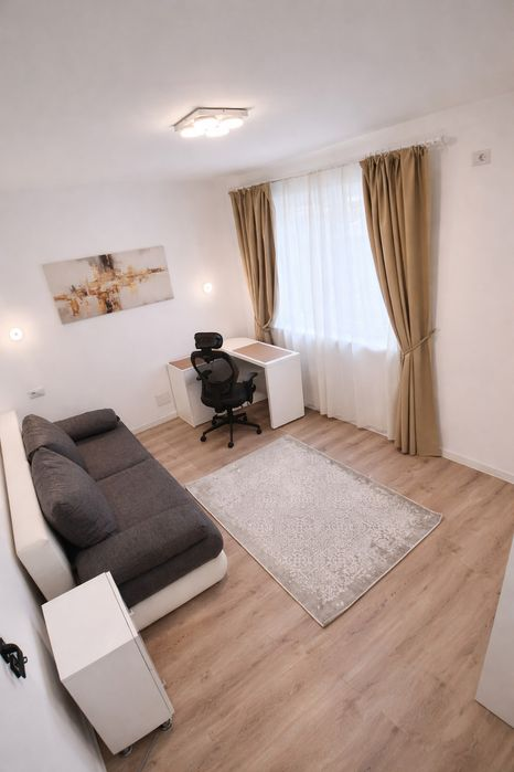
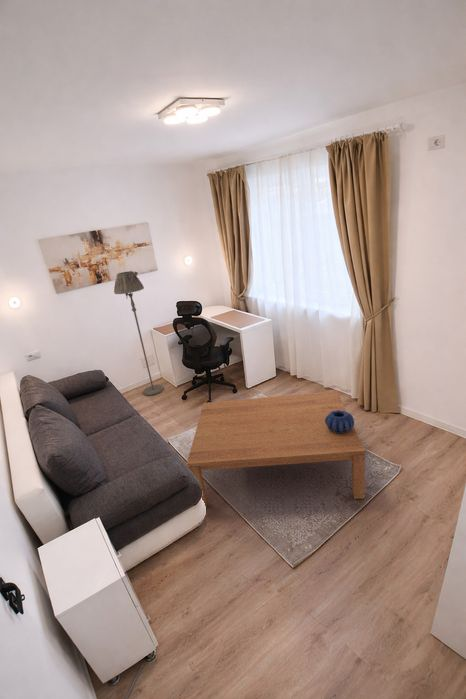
+ decorative bowl (339, 420)
+ coffee table (273, 444)
+ floor lamp (140, 335)
